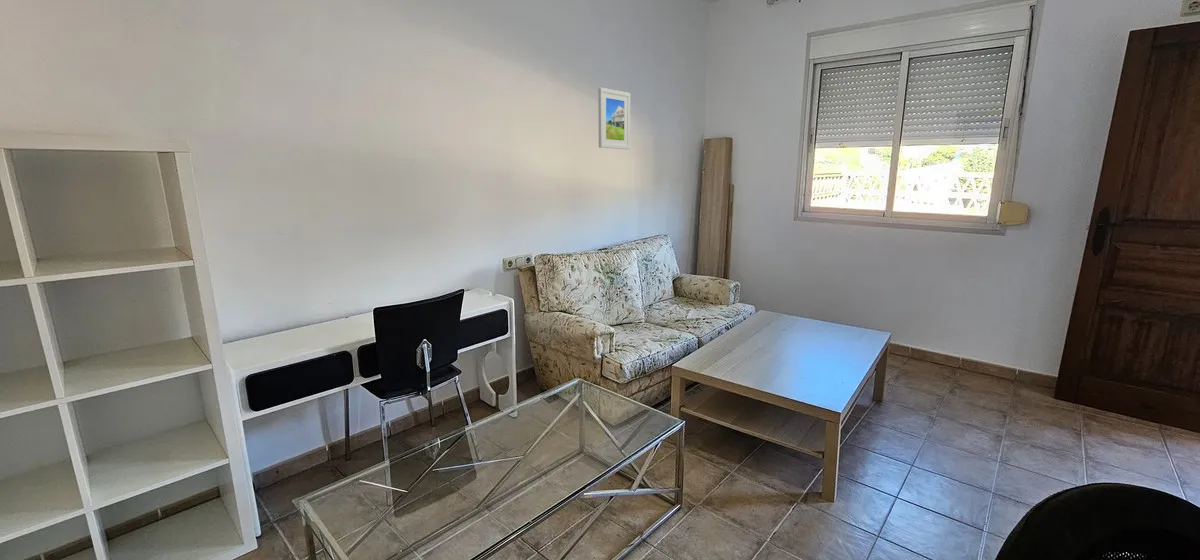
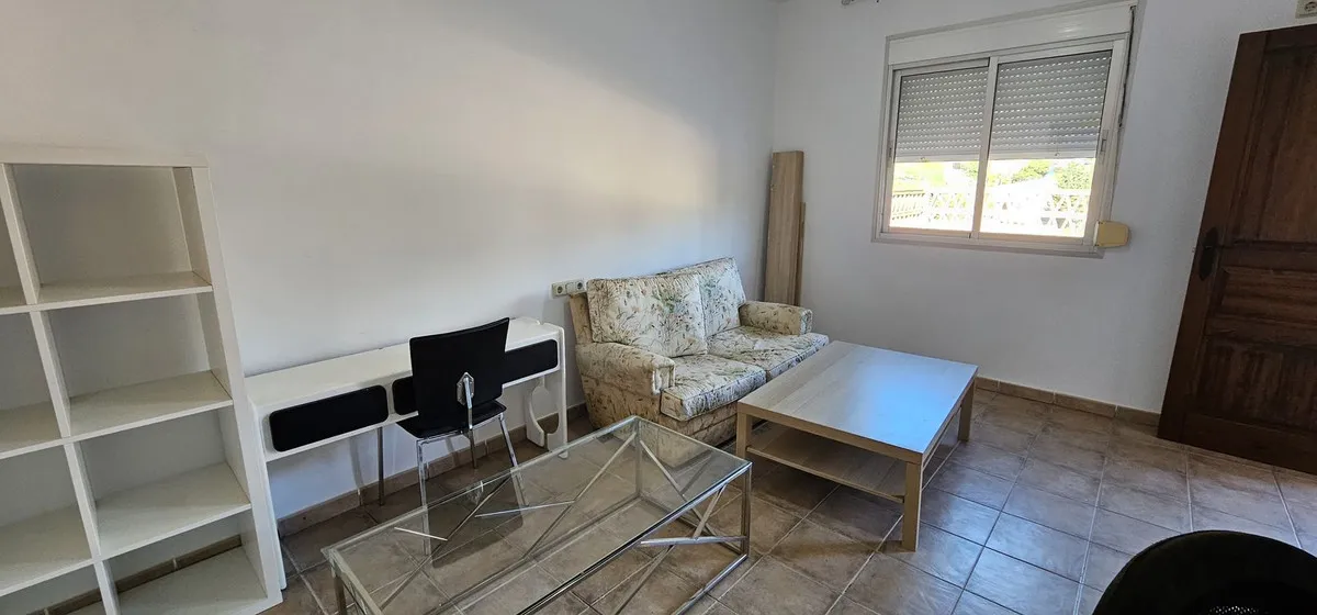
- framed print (614, 119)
